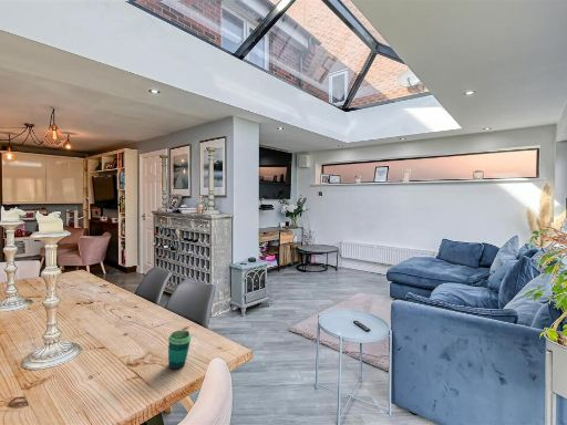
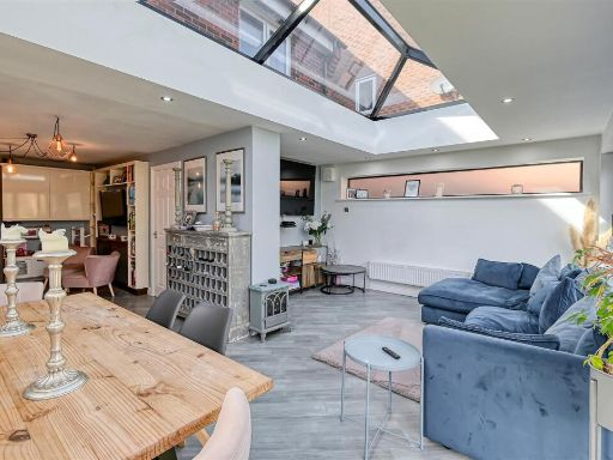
- cup (179, 349)
